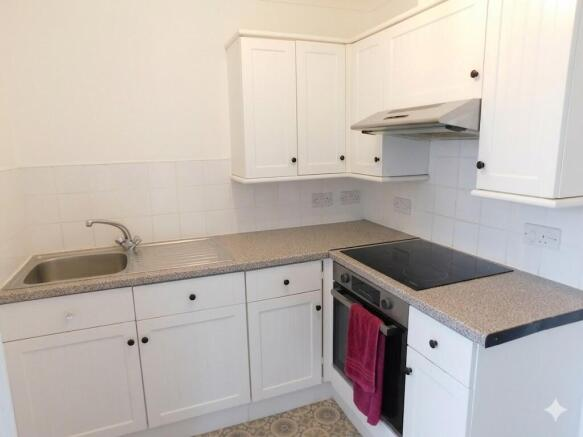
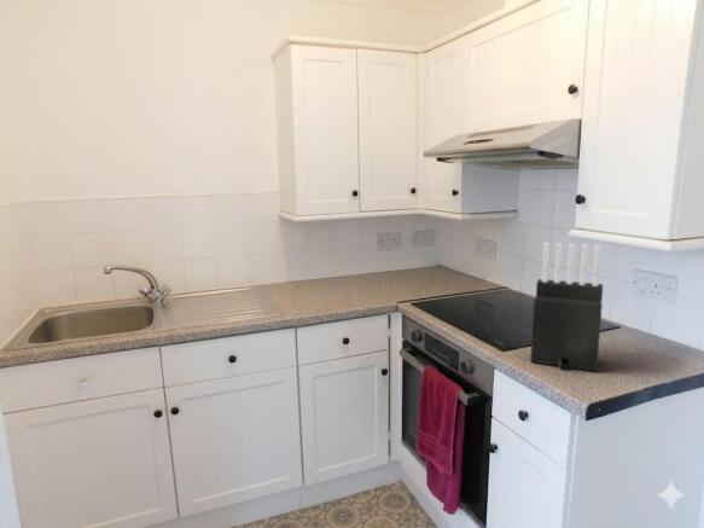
+ knife block (566, 304)
